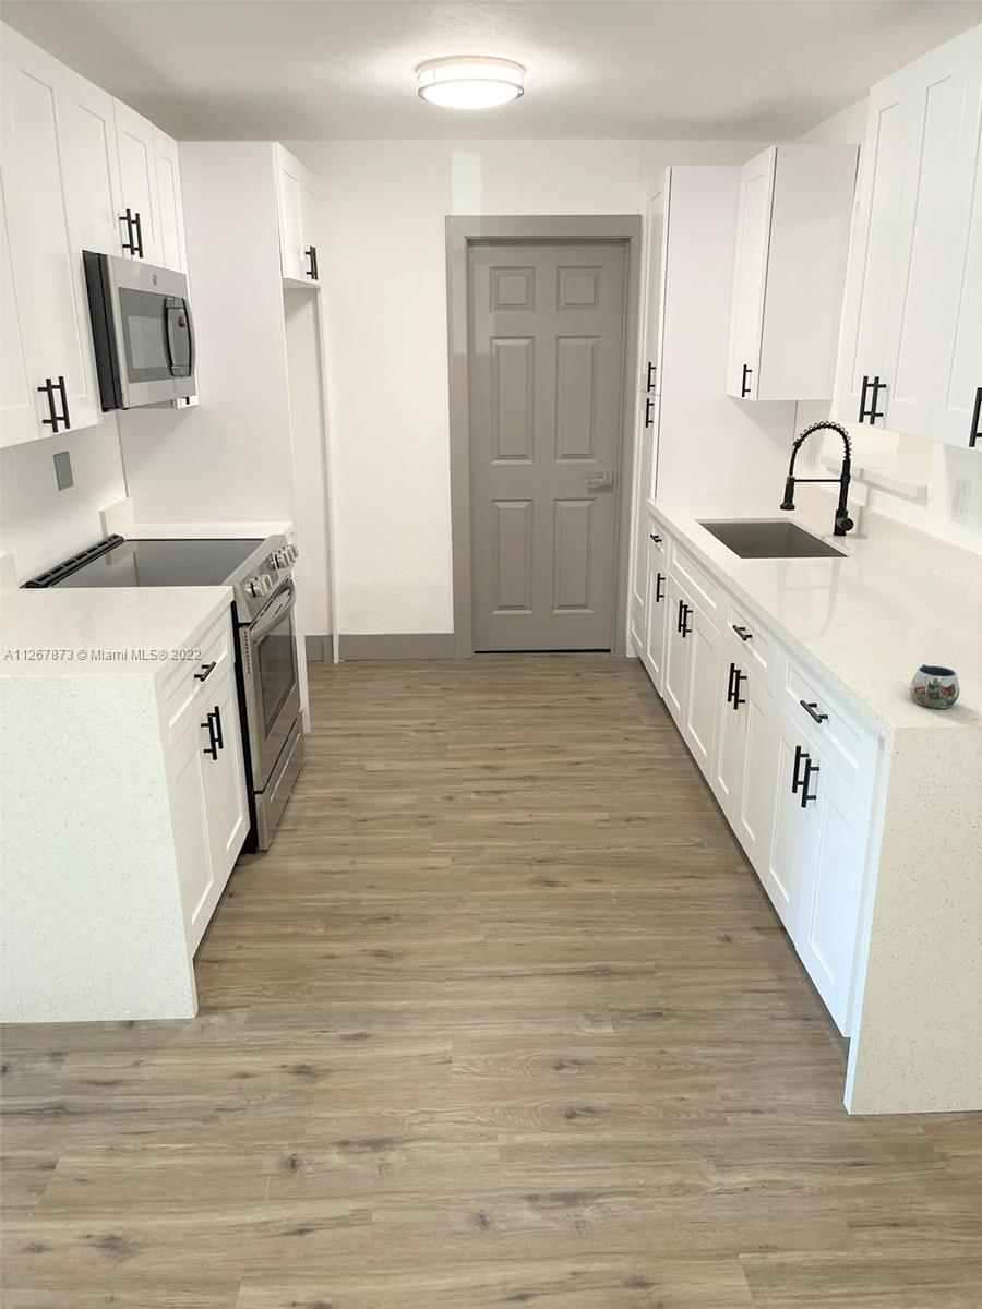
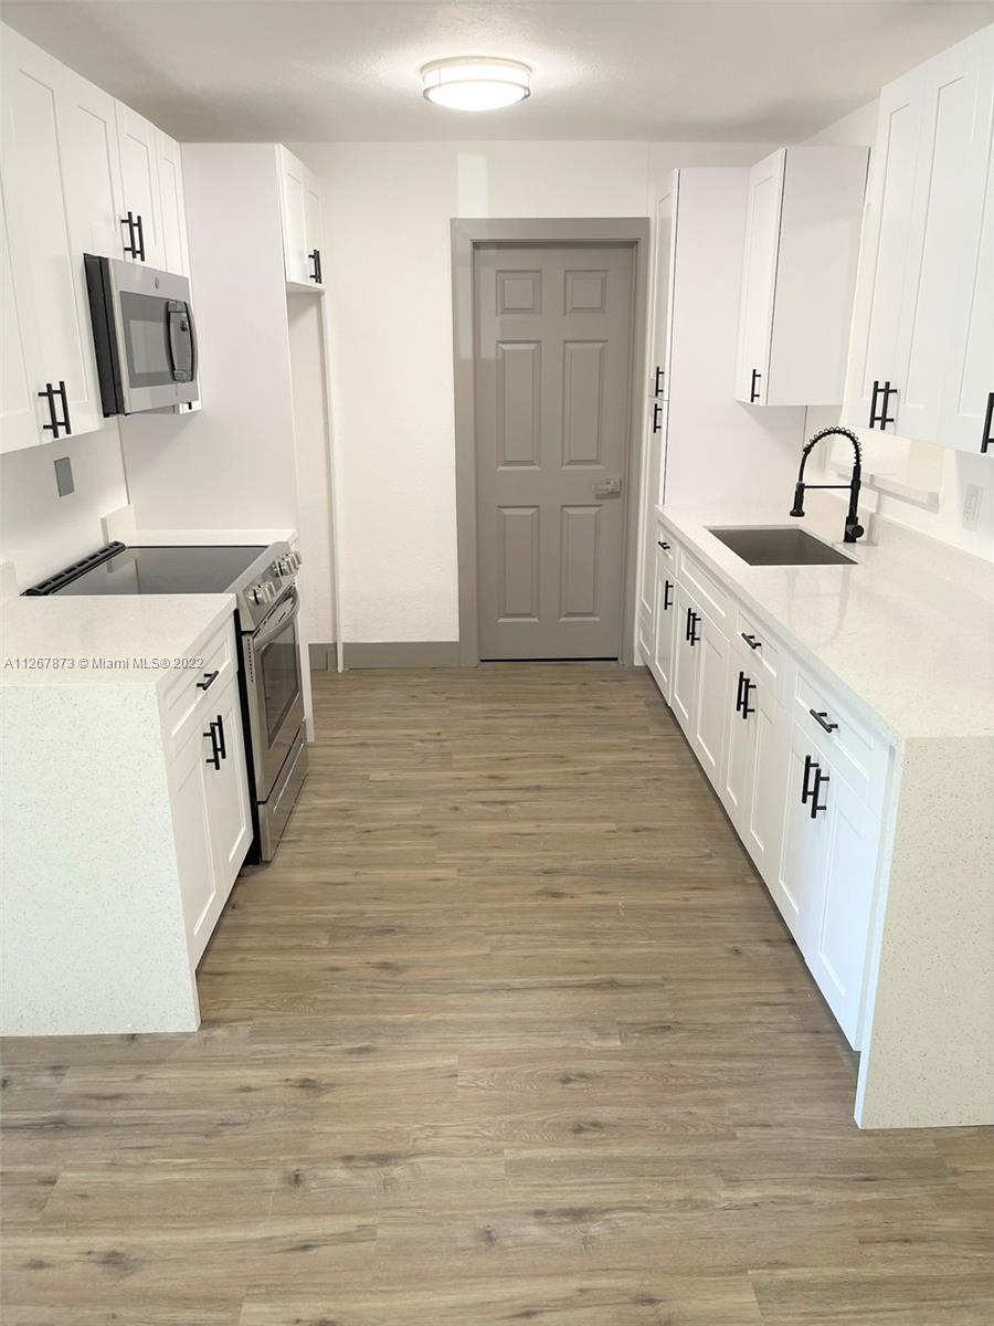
- mug (932, 684)
